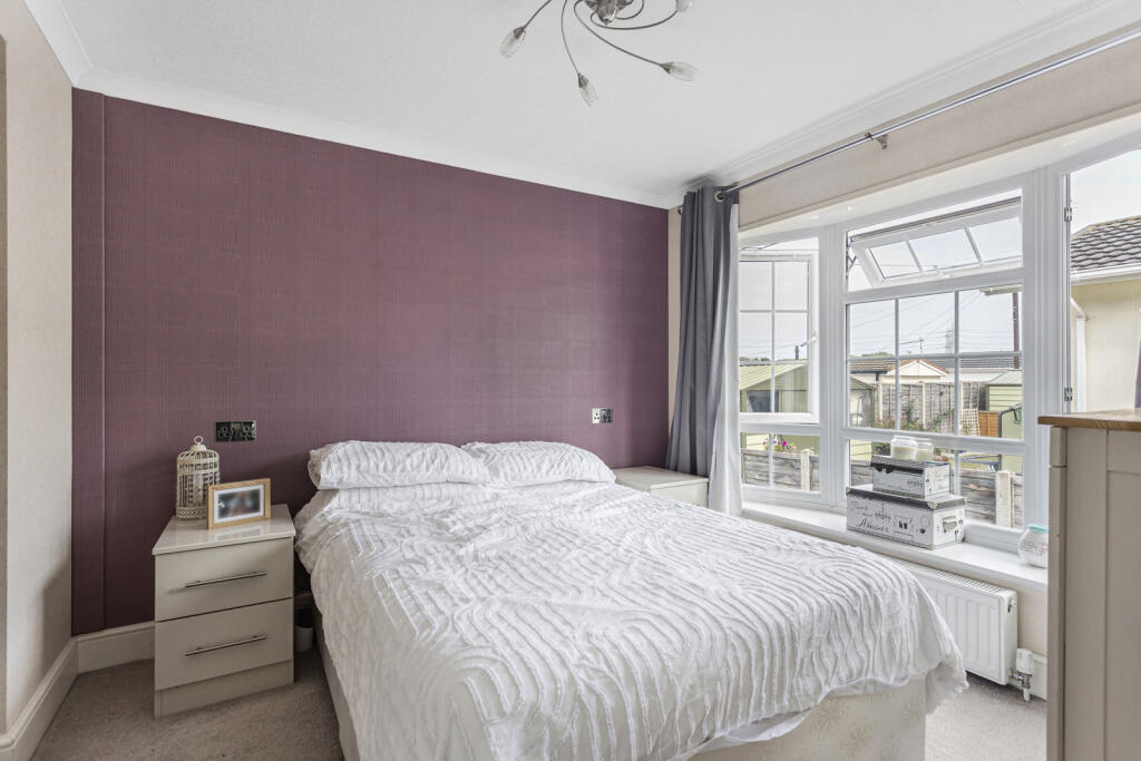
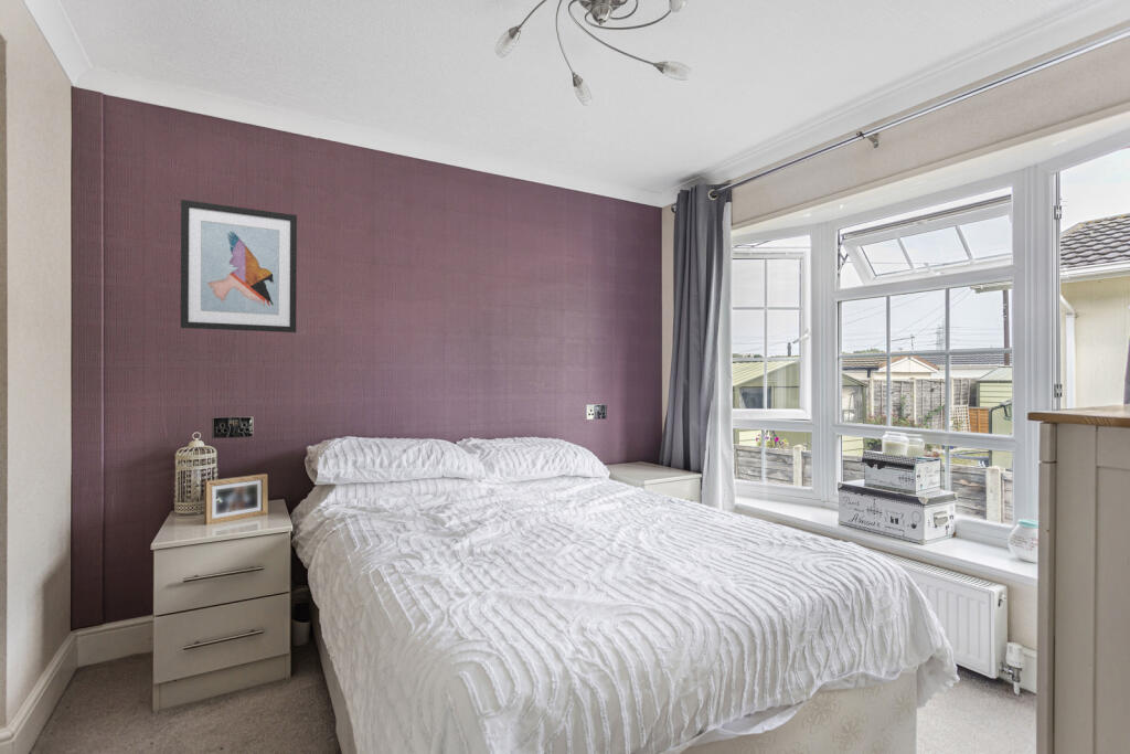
+ wall art (241, 268)
